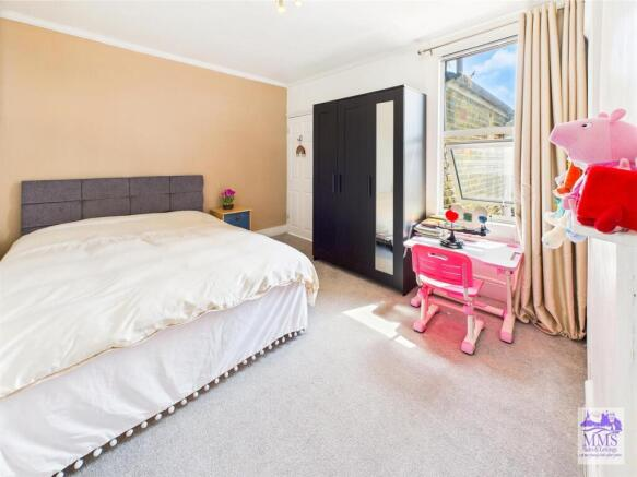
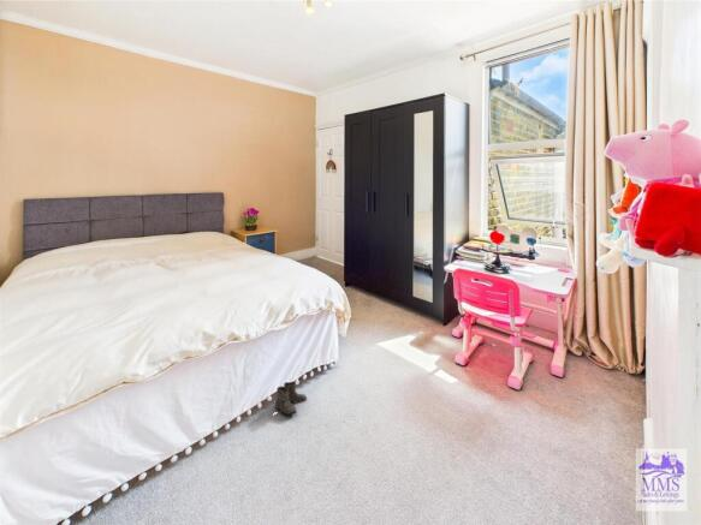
+ boots (290, 395)
